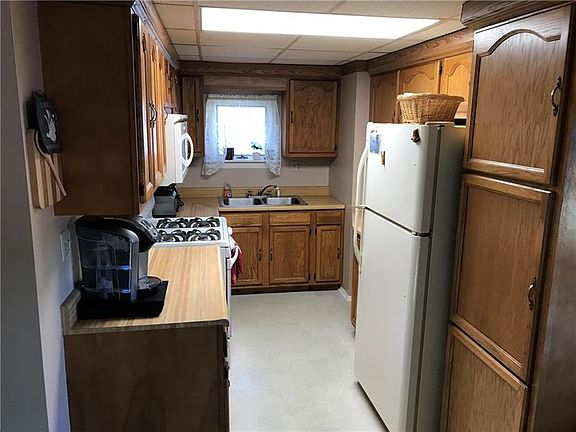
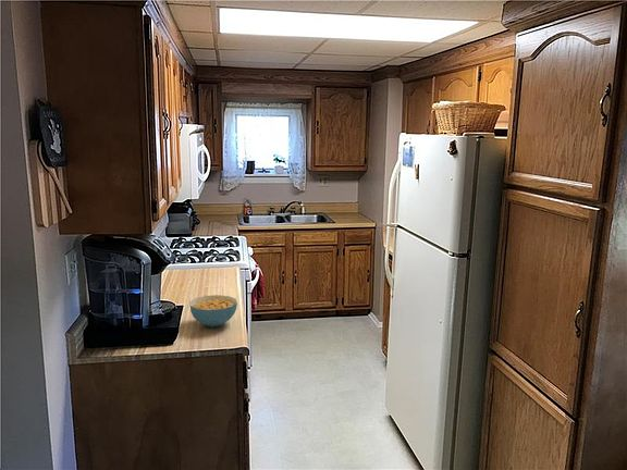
+ cereal bowl (213, 312)
